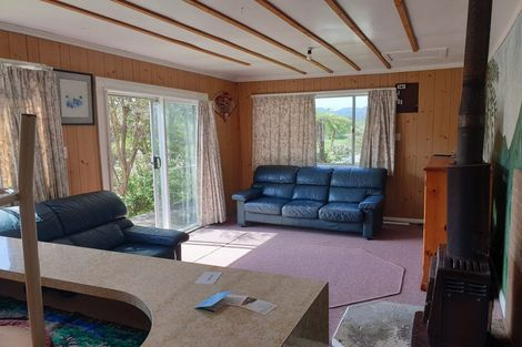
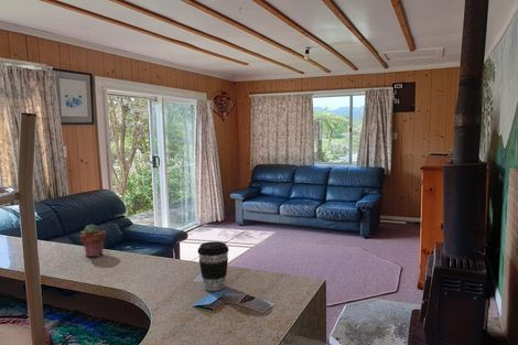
+ potted succulent (93, 239)
+ coffee cup (213, 266)
